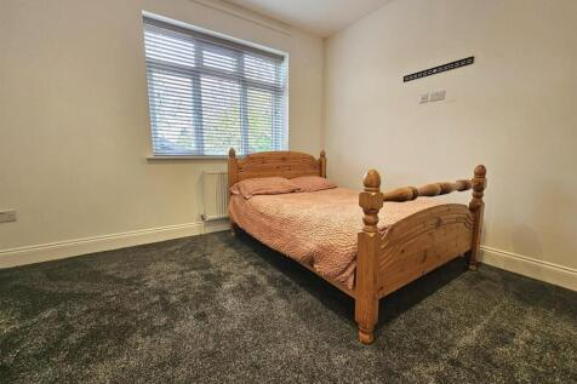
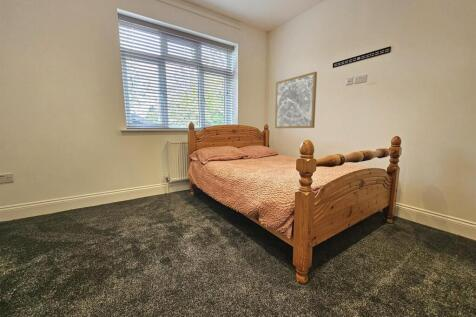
+ wall art (293, 103)
